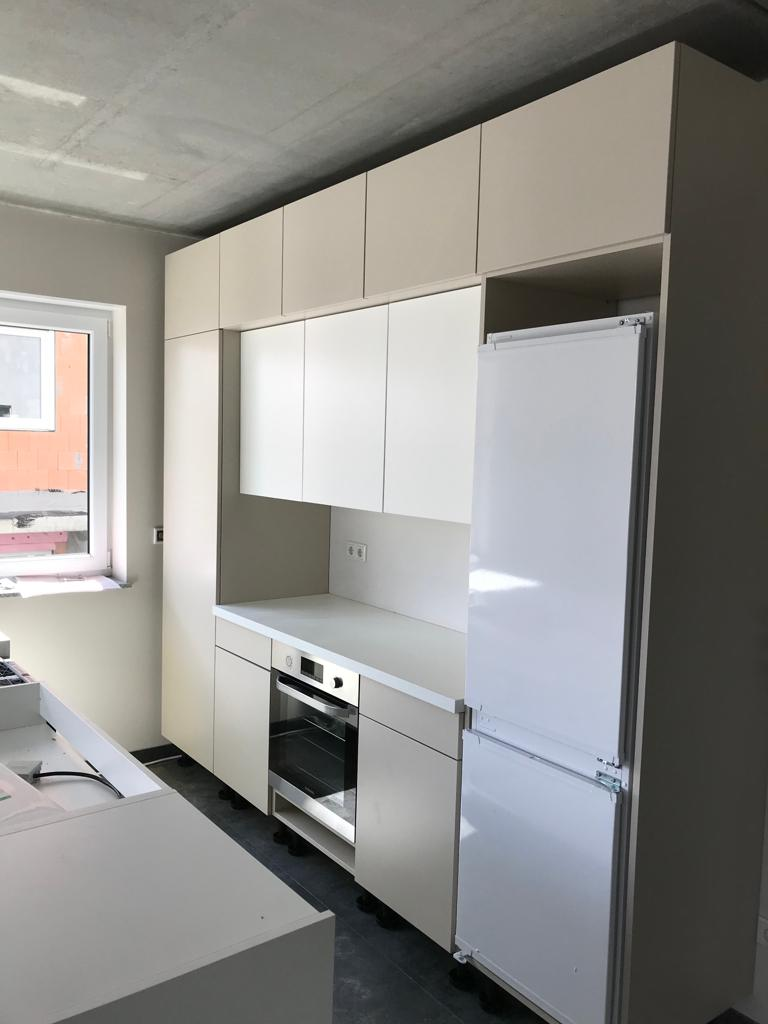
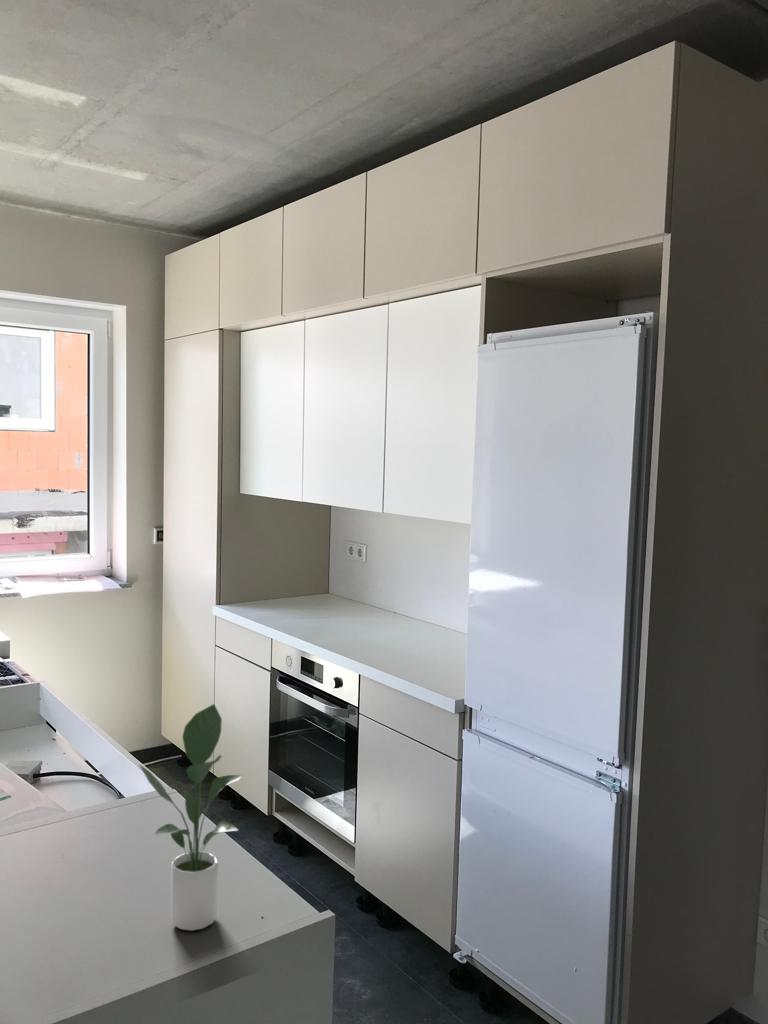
+ potted plant (190, 820)
